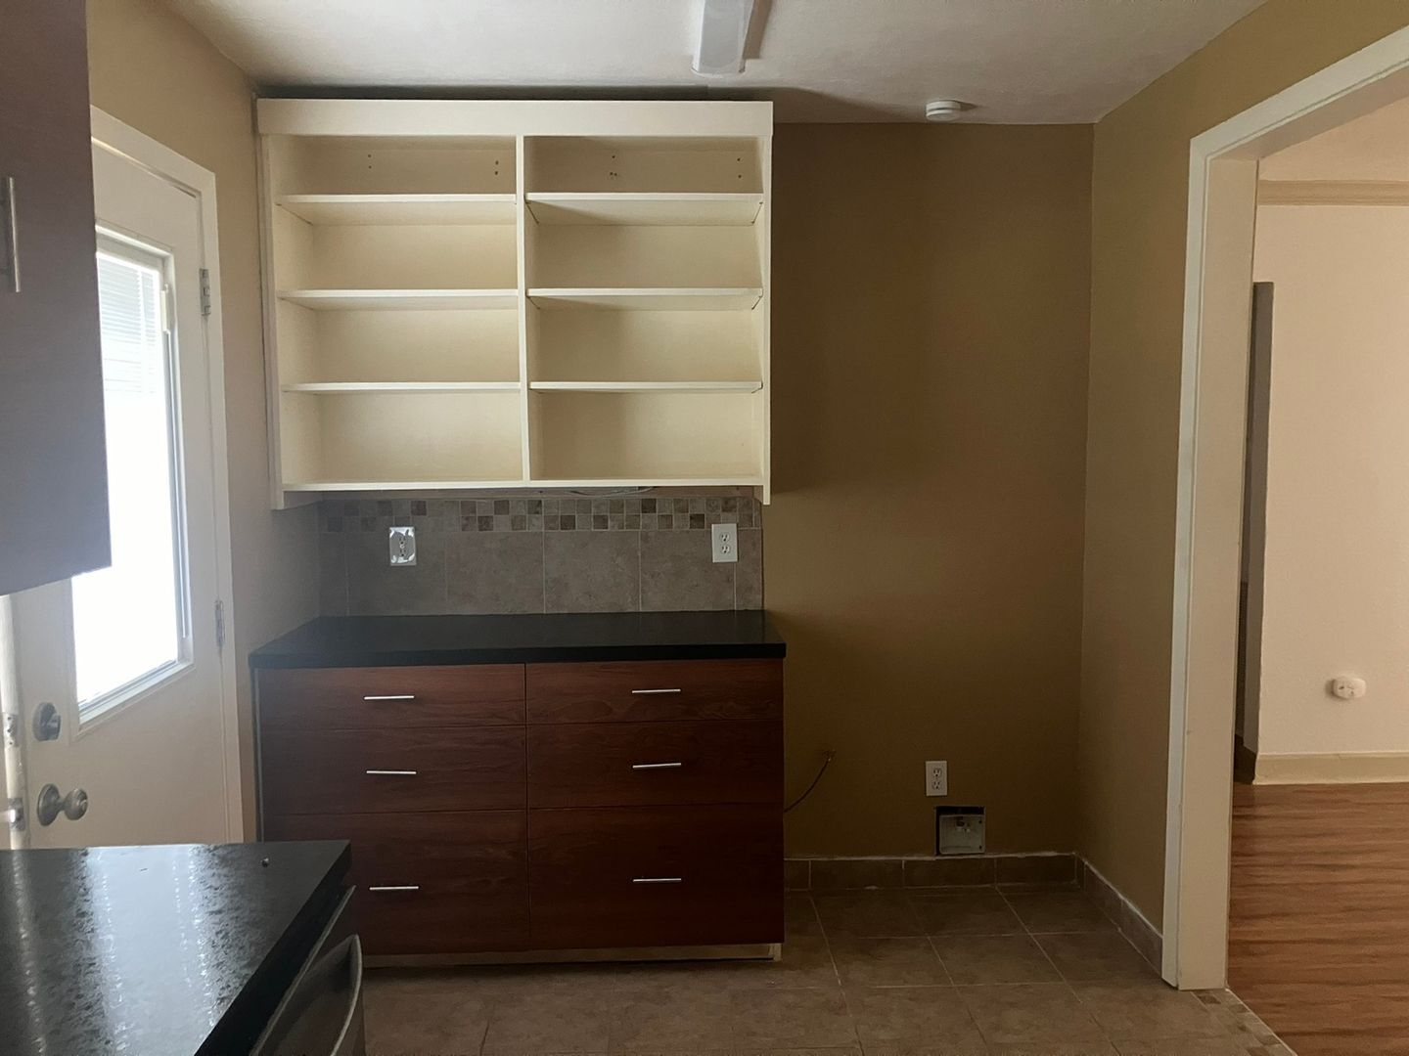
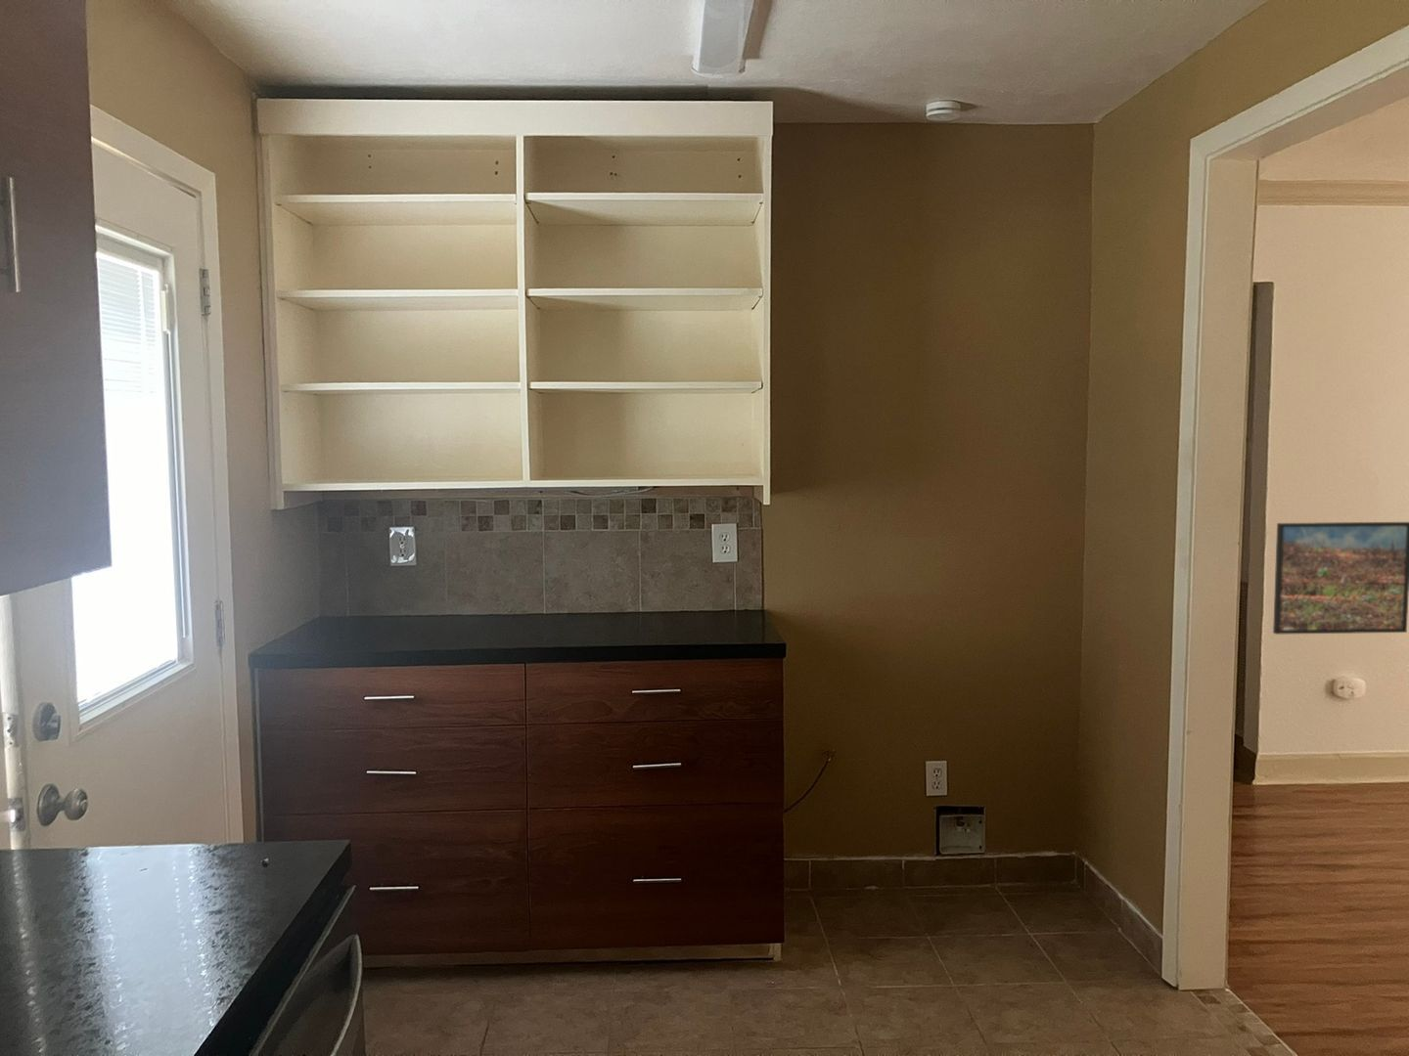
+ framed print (1341, 578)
